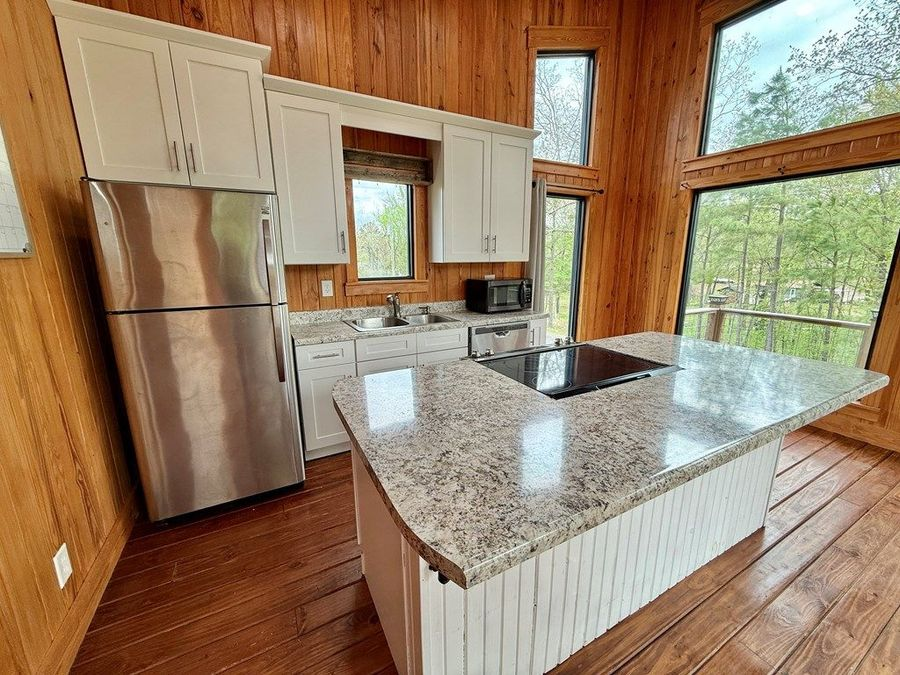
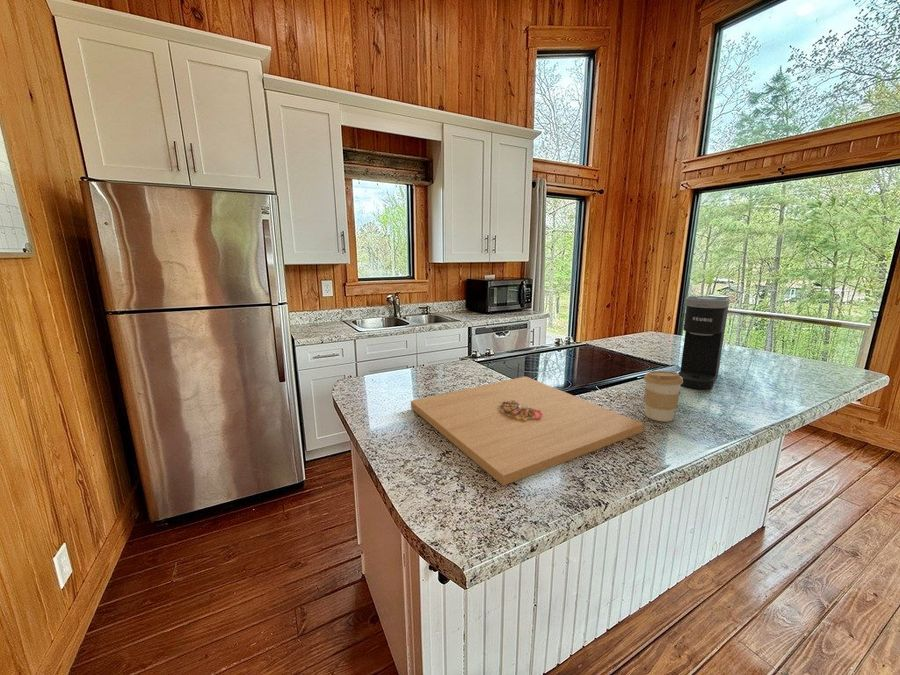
+ coffee maker (703, 338)
+ platter (517, 412)
+ coffee cup (661, 394)
